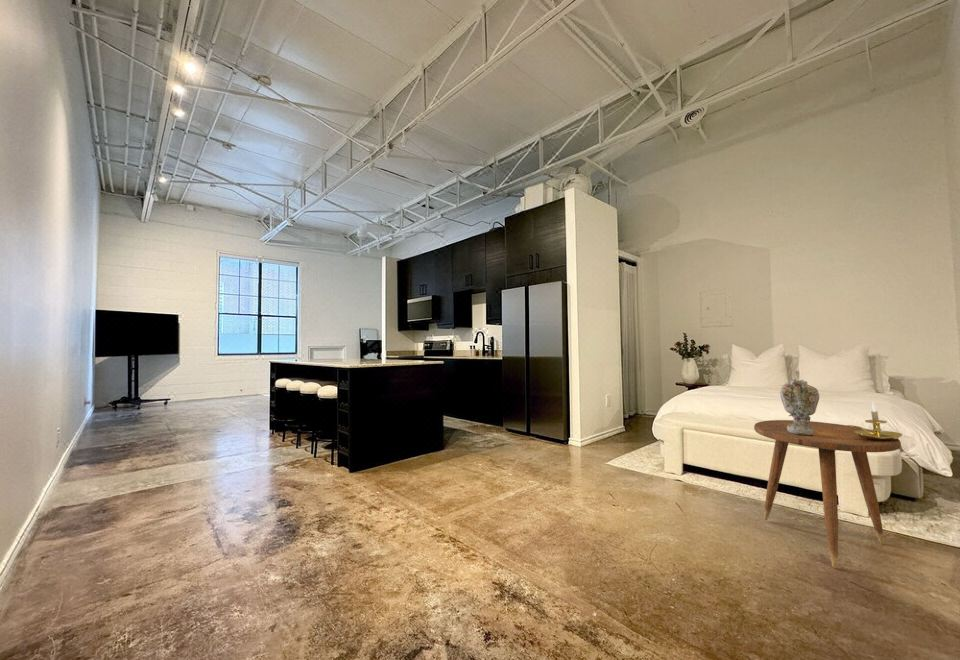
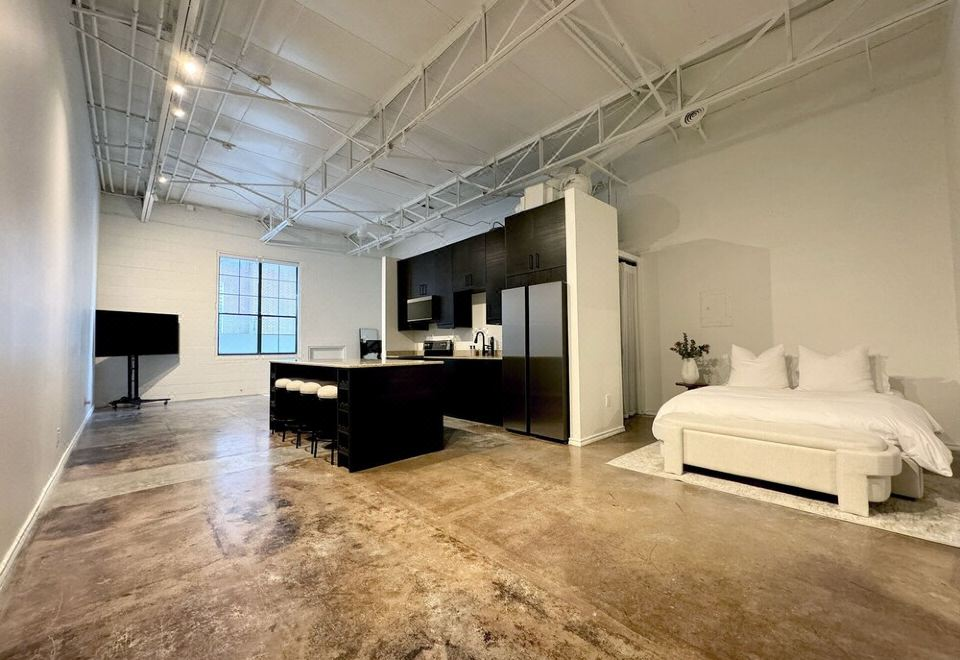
- vase (799, 403)
- candle holder (873, 420)
- side table (822, 486)
